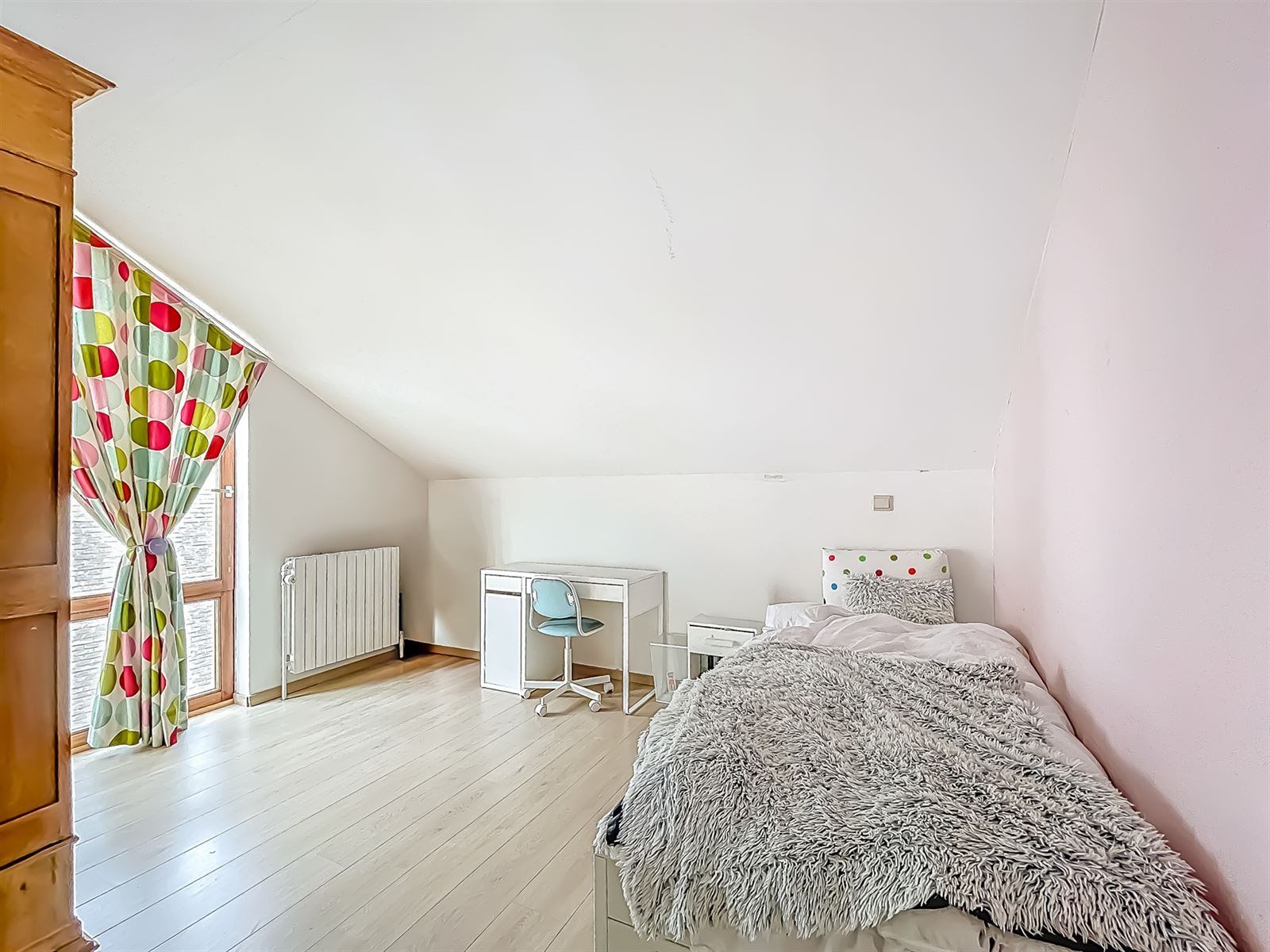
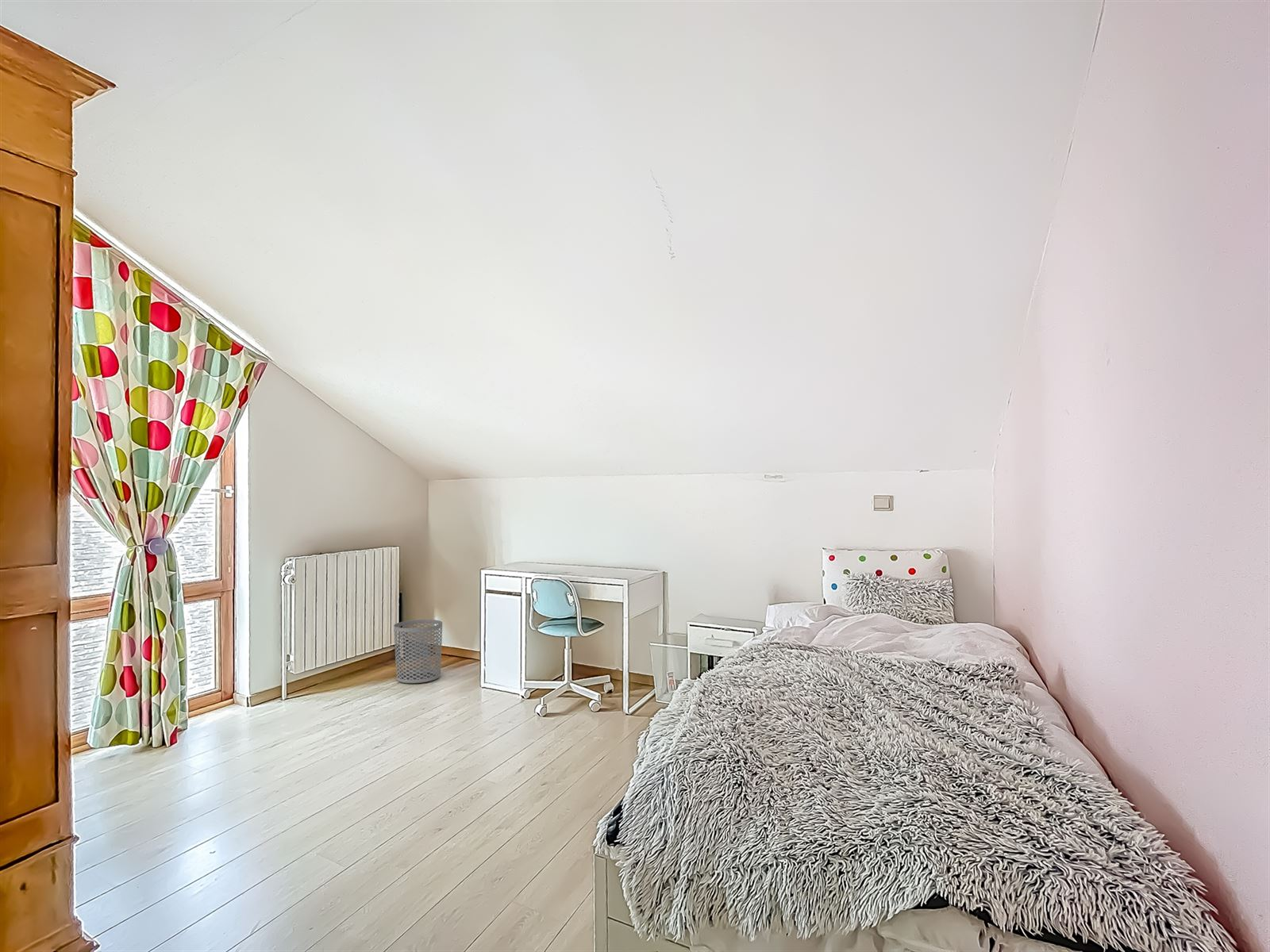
+ waste bin (418, 651)
